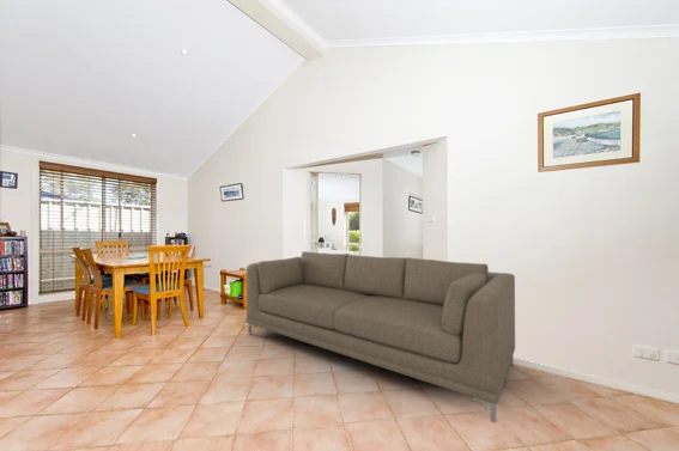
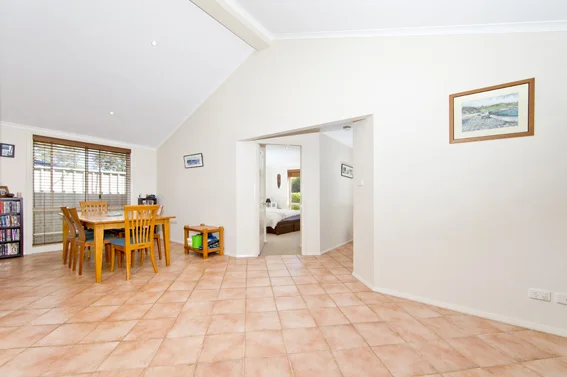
- sofa (363, 301)
